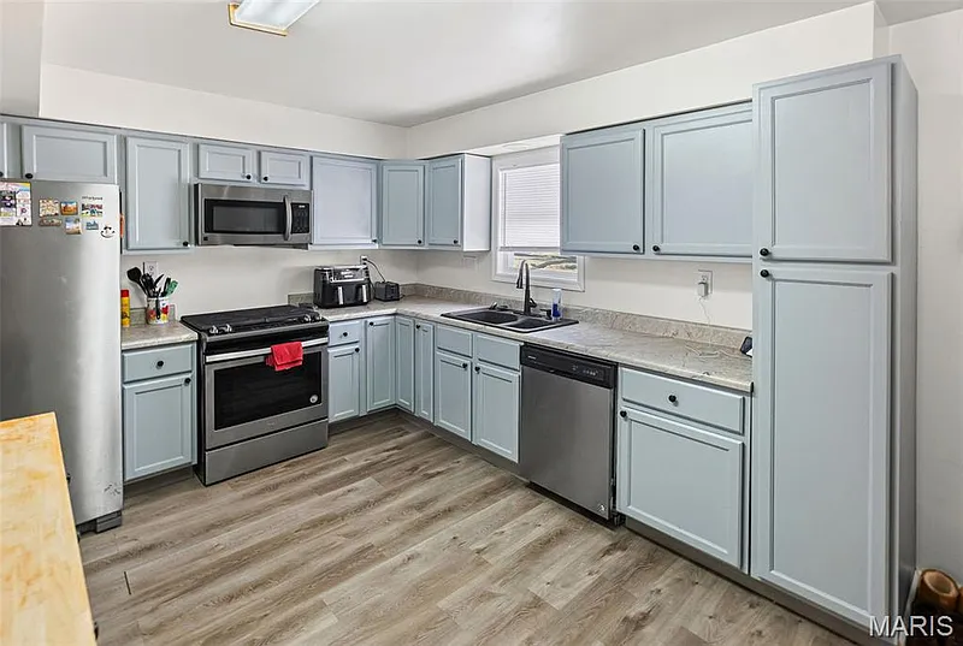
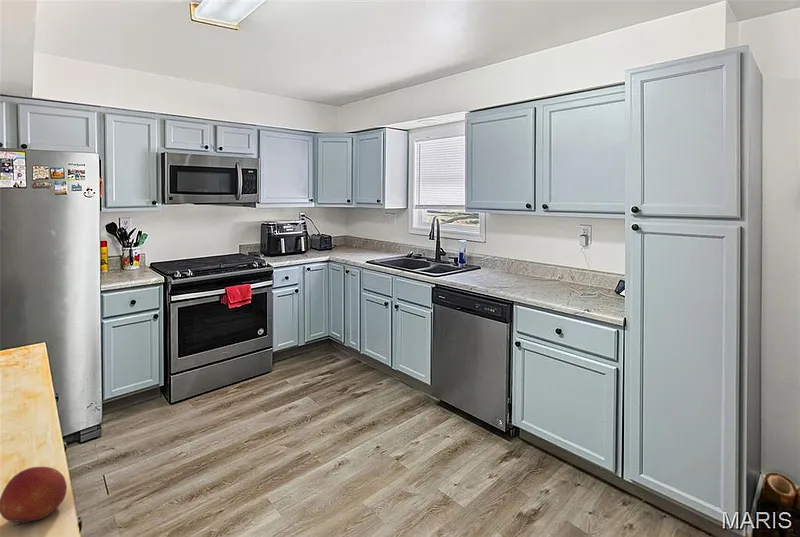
+ fruit (34, 492)
